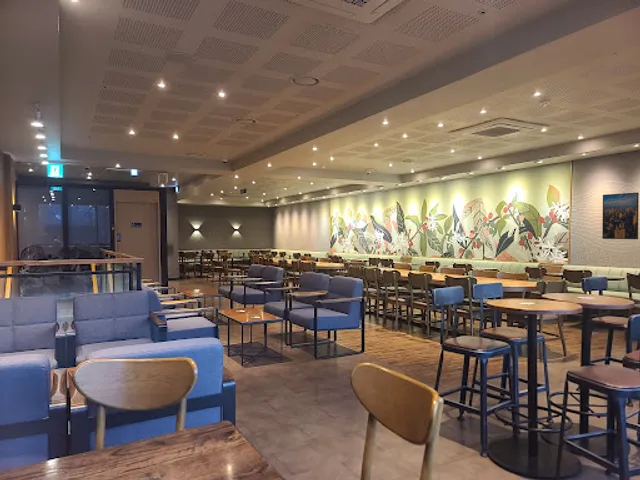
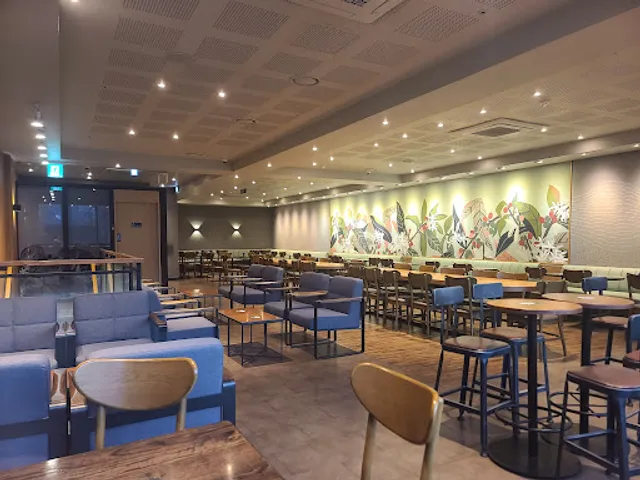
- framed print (619, 216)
